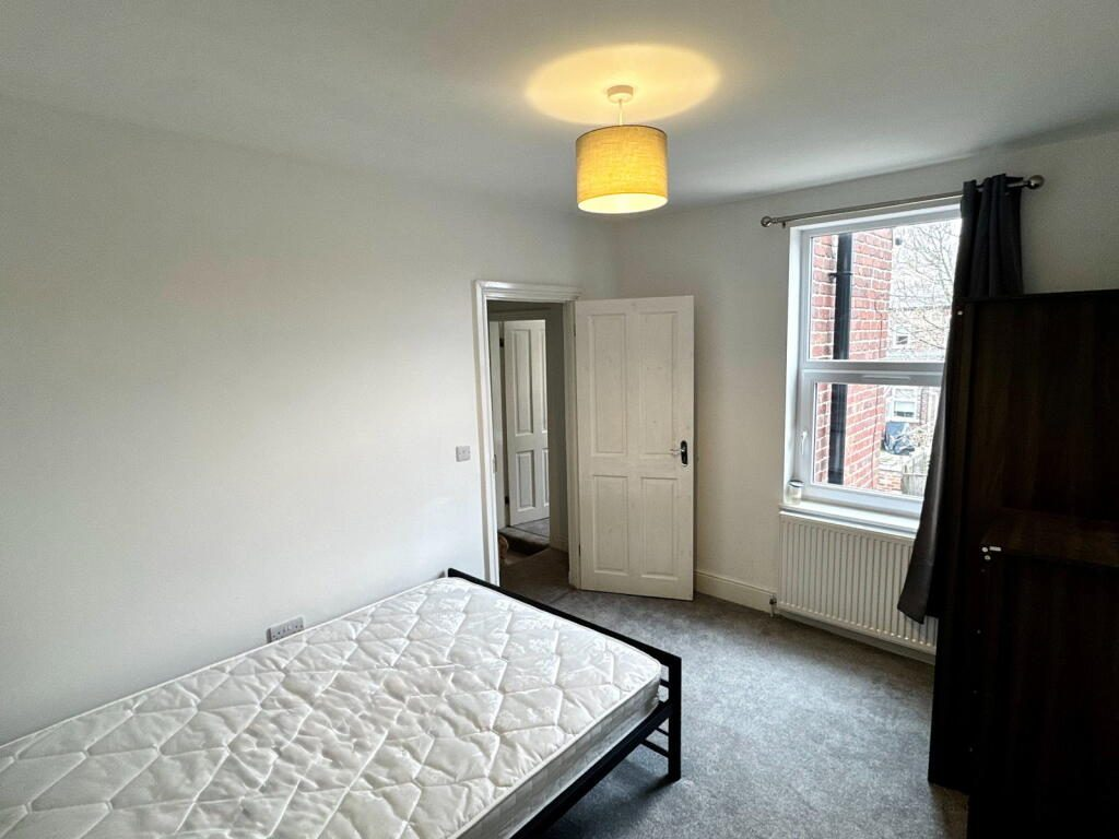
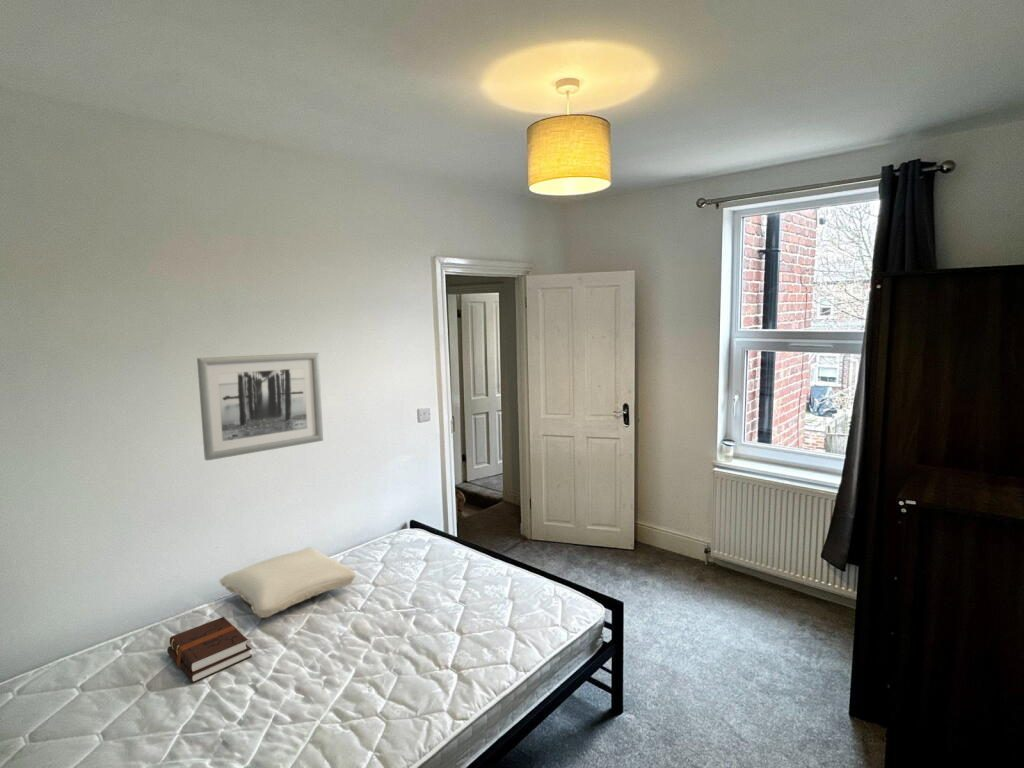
+ wall art (265, 402)
+ hardback book (208, 646)
+ pillow (288, 579)
